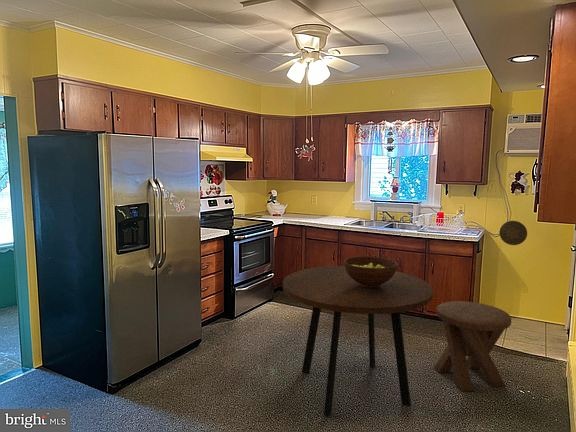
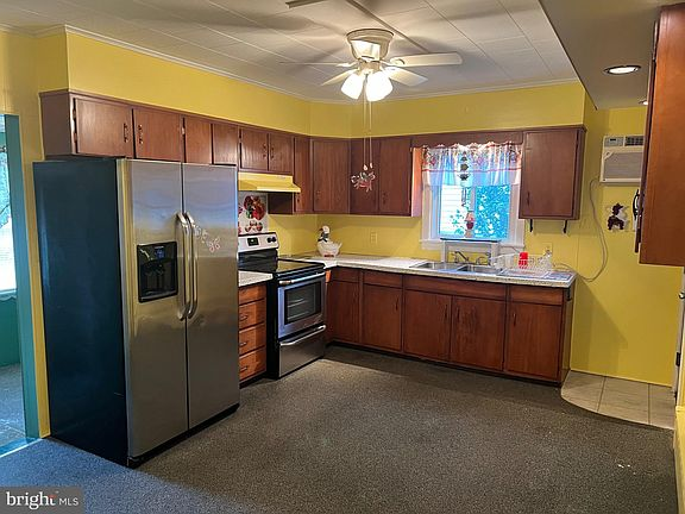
- music stool (470, 344)
- dining table (369, 335)
- decorative plate (513, 233)
- fruit bowl (370, 273)
